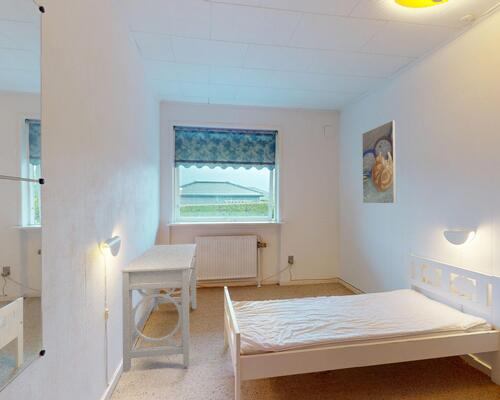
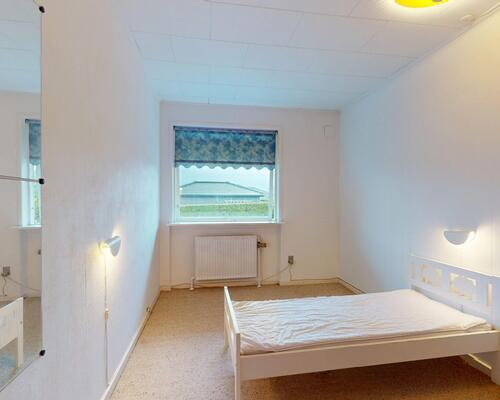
- desk (168, 293)
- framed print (377, 165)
